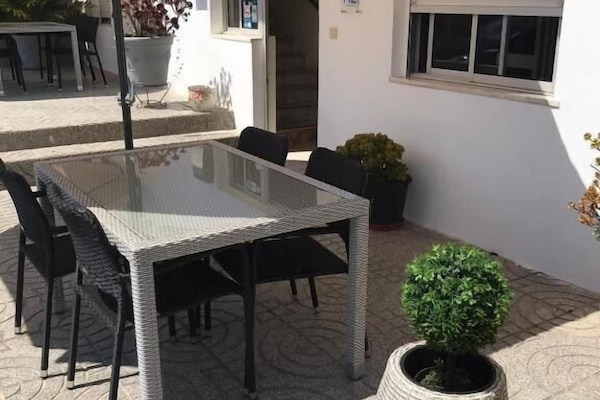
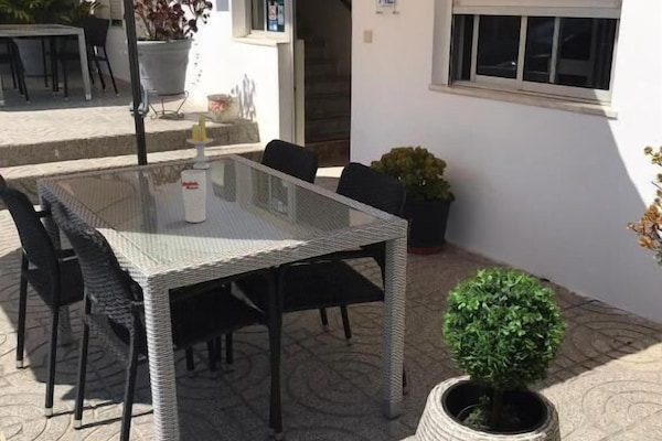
+ candle (200, 141)
+ cup (194, 195)
